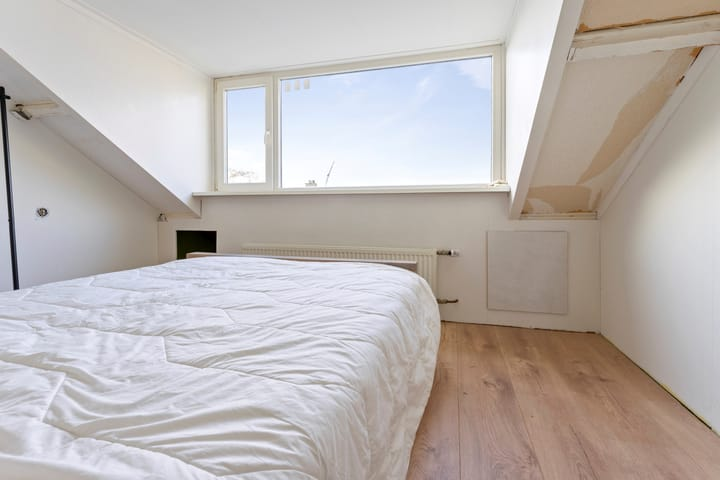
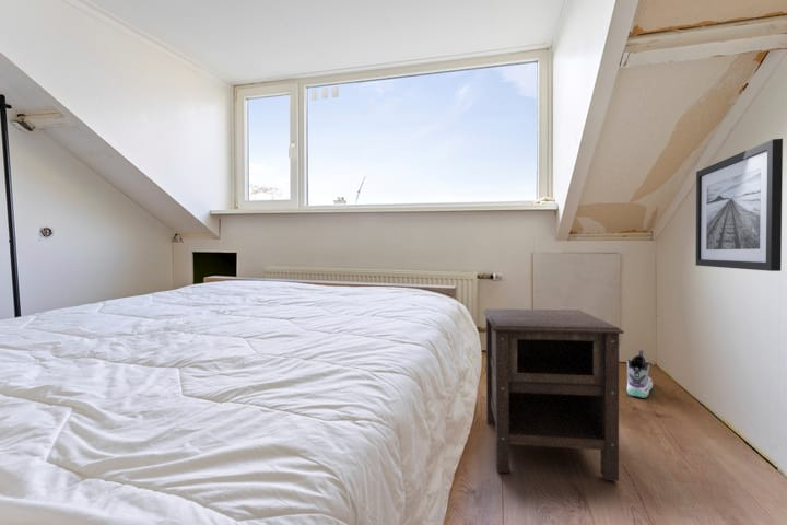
+ sneaker (639, 369)
+ wall art (731, 212)
+ nightstand (542, 382)
